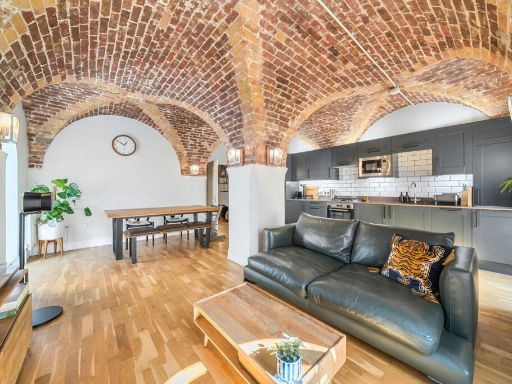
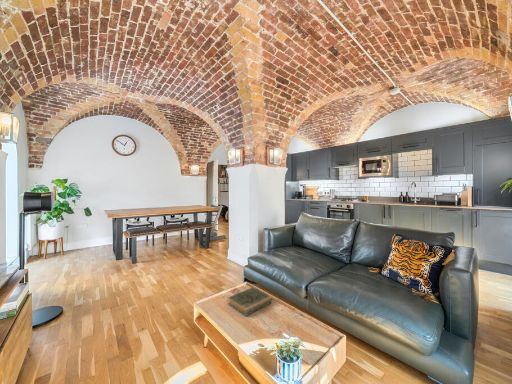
+ hardback book (249, 300)
